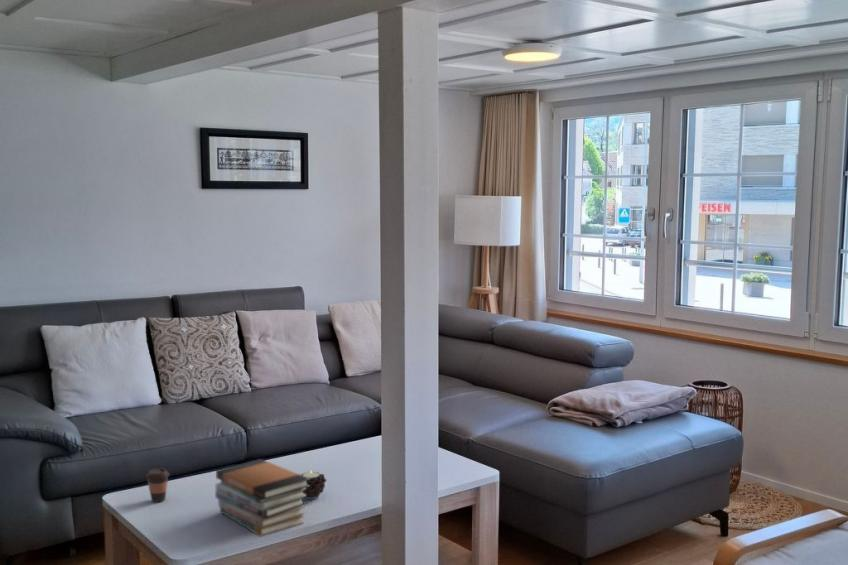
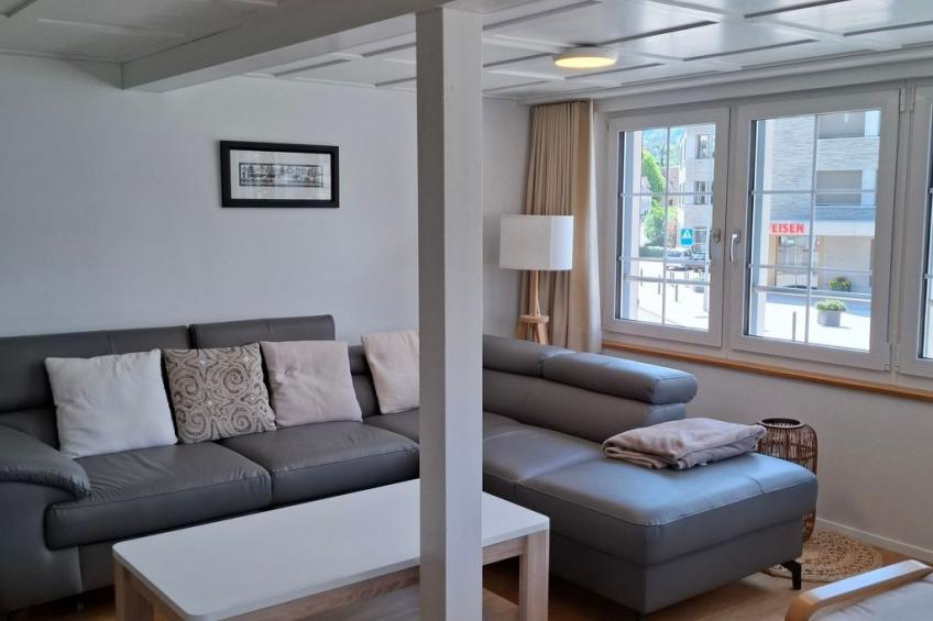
- coffee cup (157, 485)
- candle (311, 483)
- book stack (261, 495)
